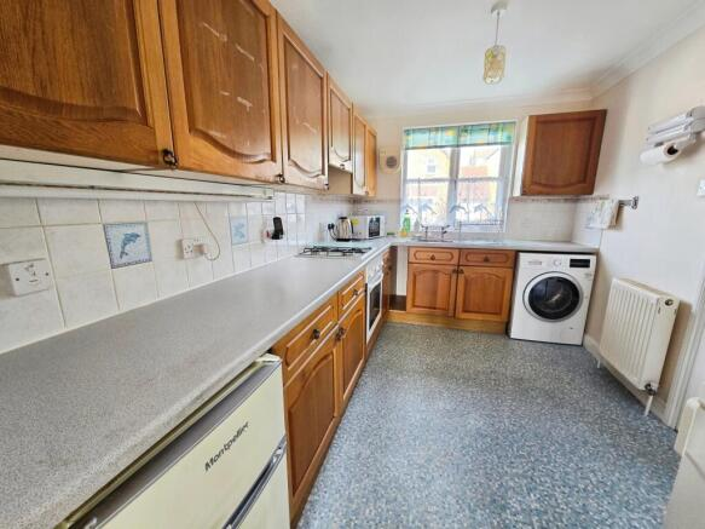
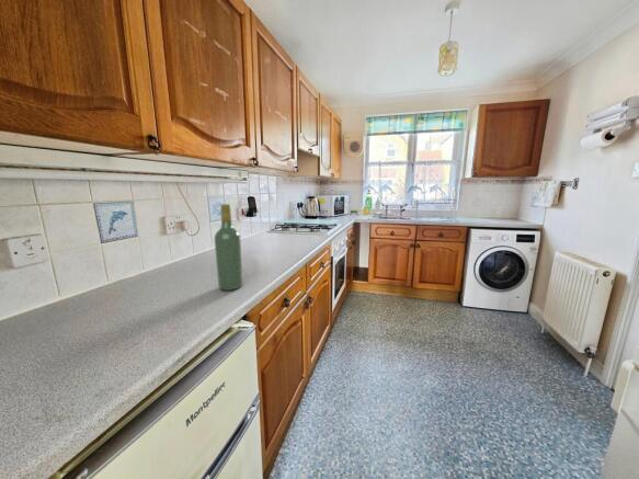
+ wine bottle (228, 247)
